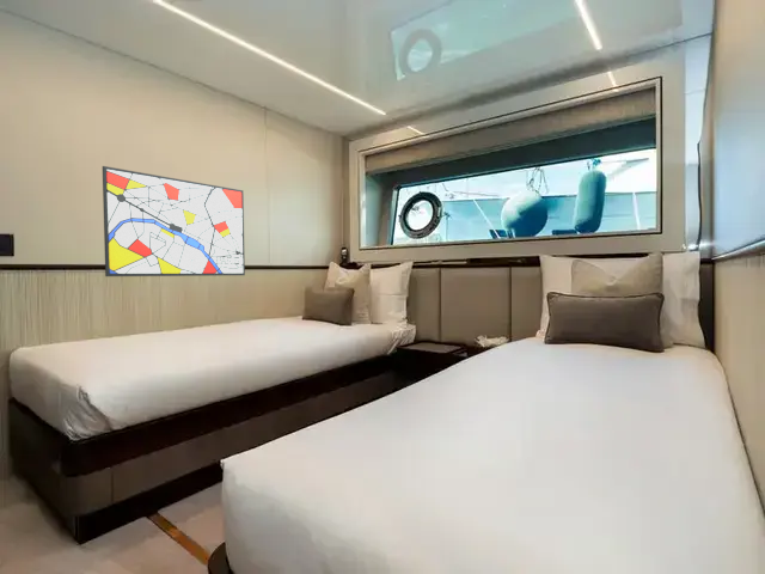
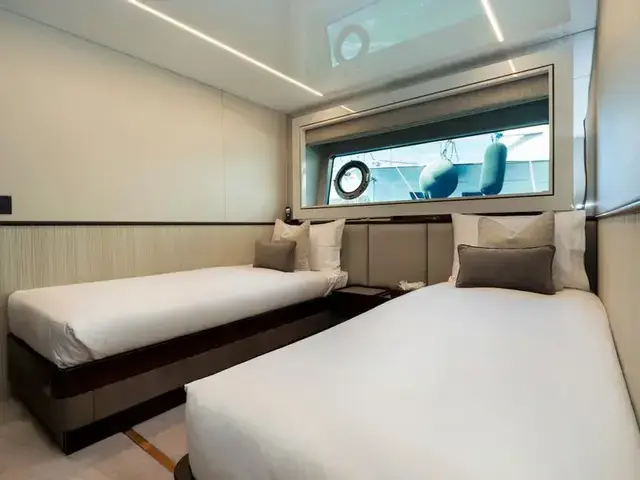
- wall art (183, 227)
